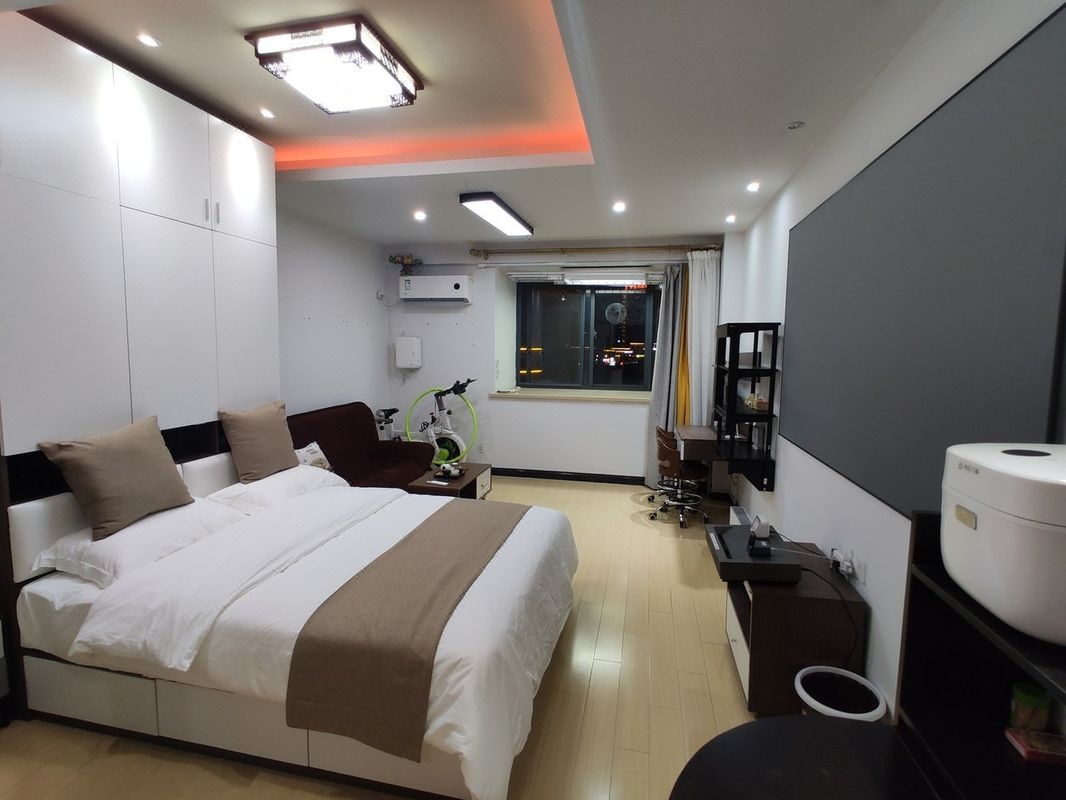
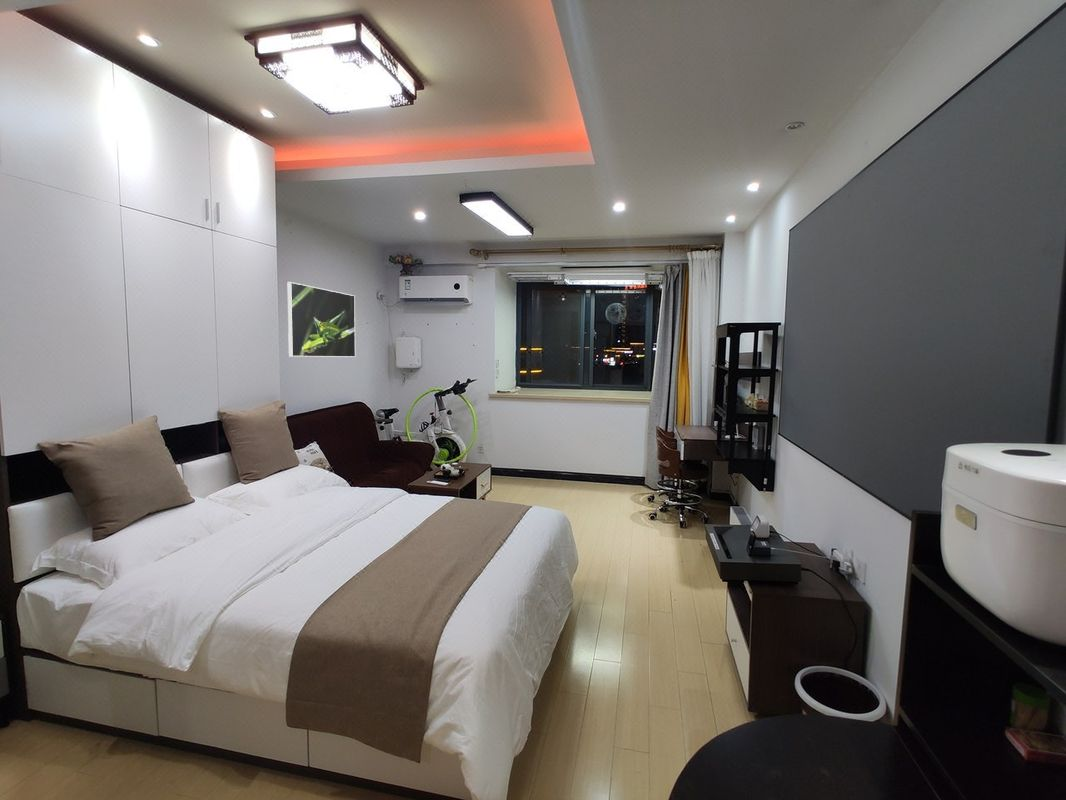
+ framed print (324, 323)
